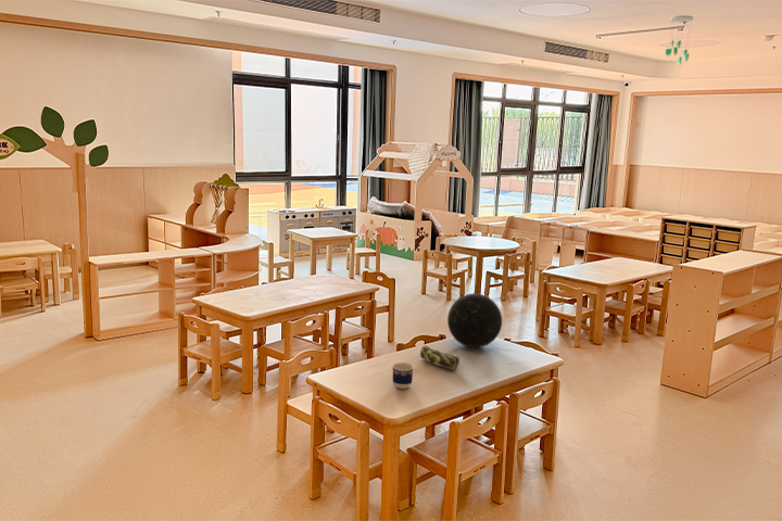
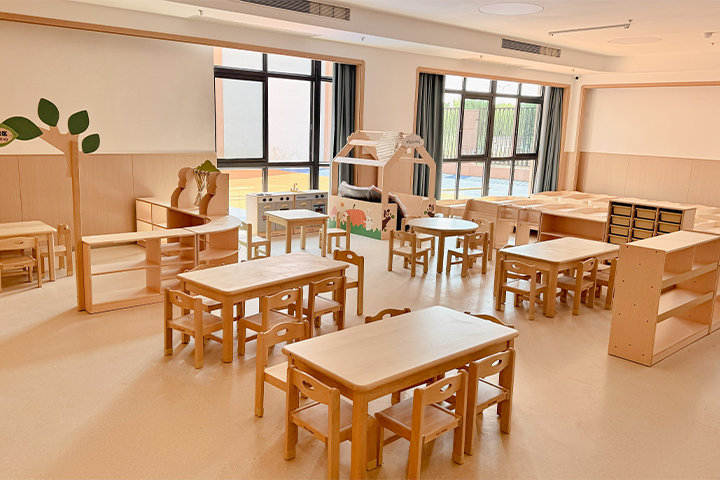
- pencil case (438, 357)
- decorative orb (475, 320)
- cup (400, 374)
- ceiling mobile (679, 40)
